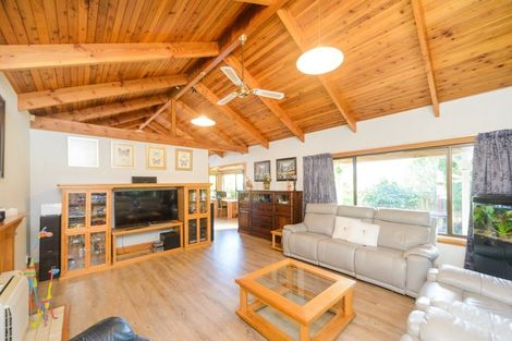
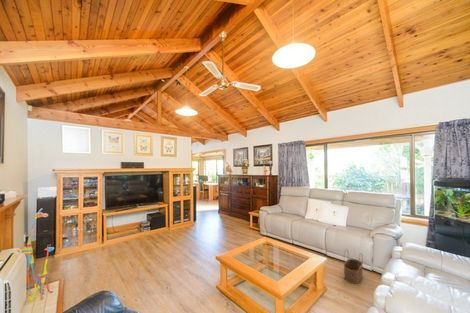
+ wicker basket (353, 264)
